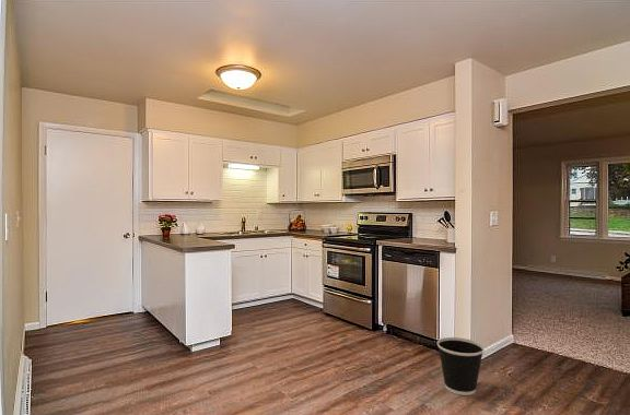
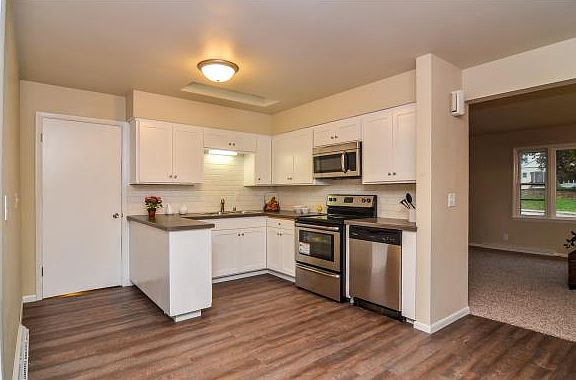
- wastebasket (459, 366)
